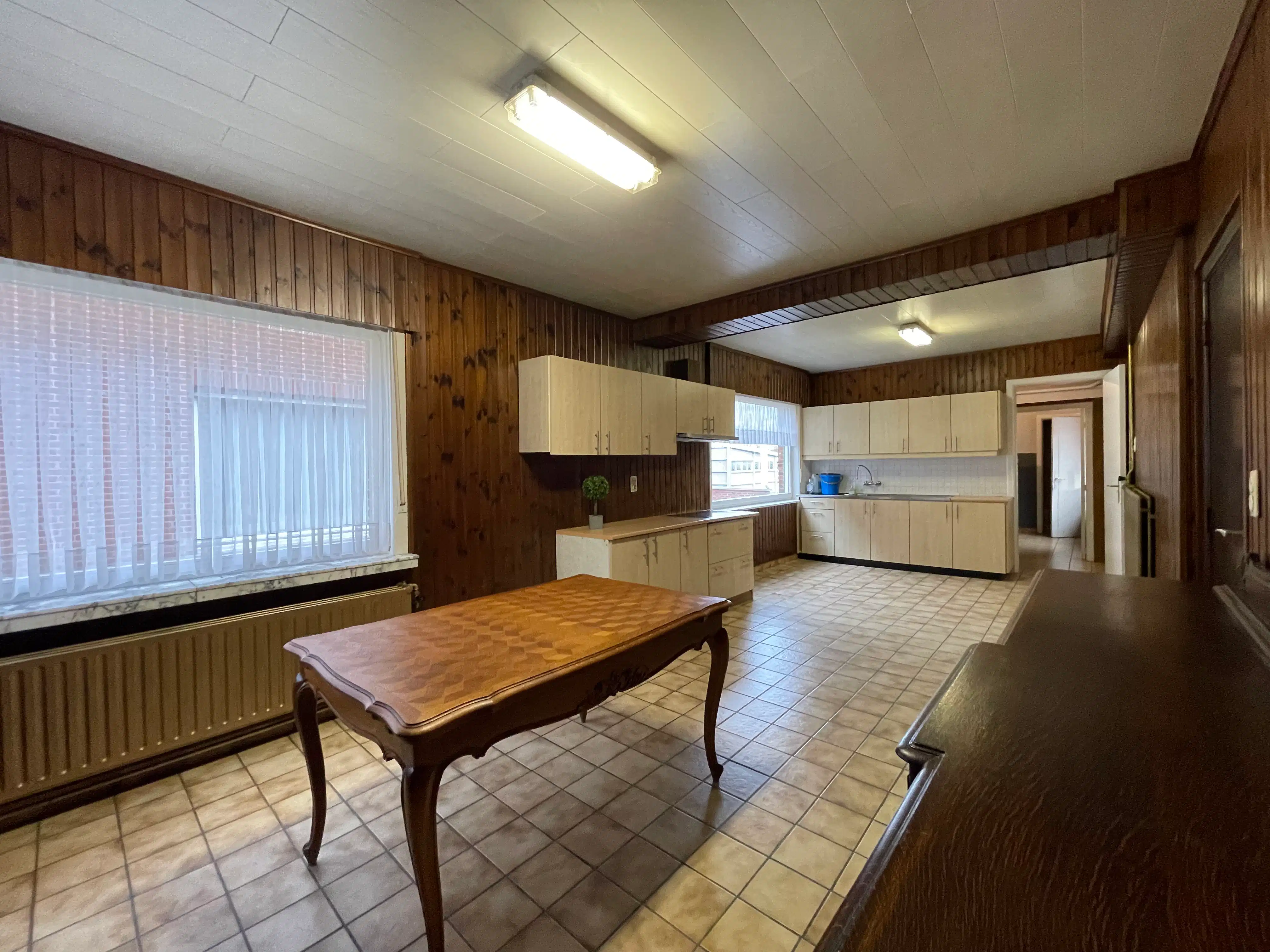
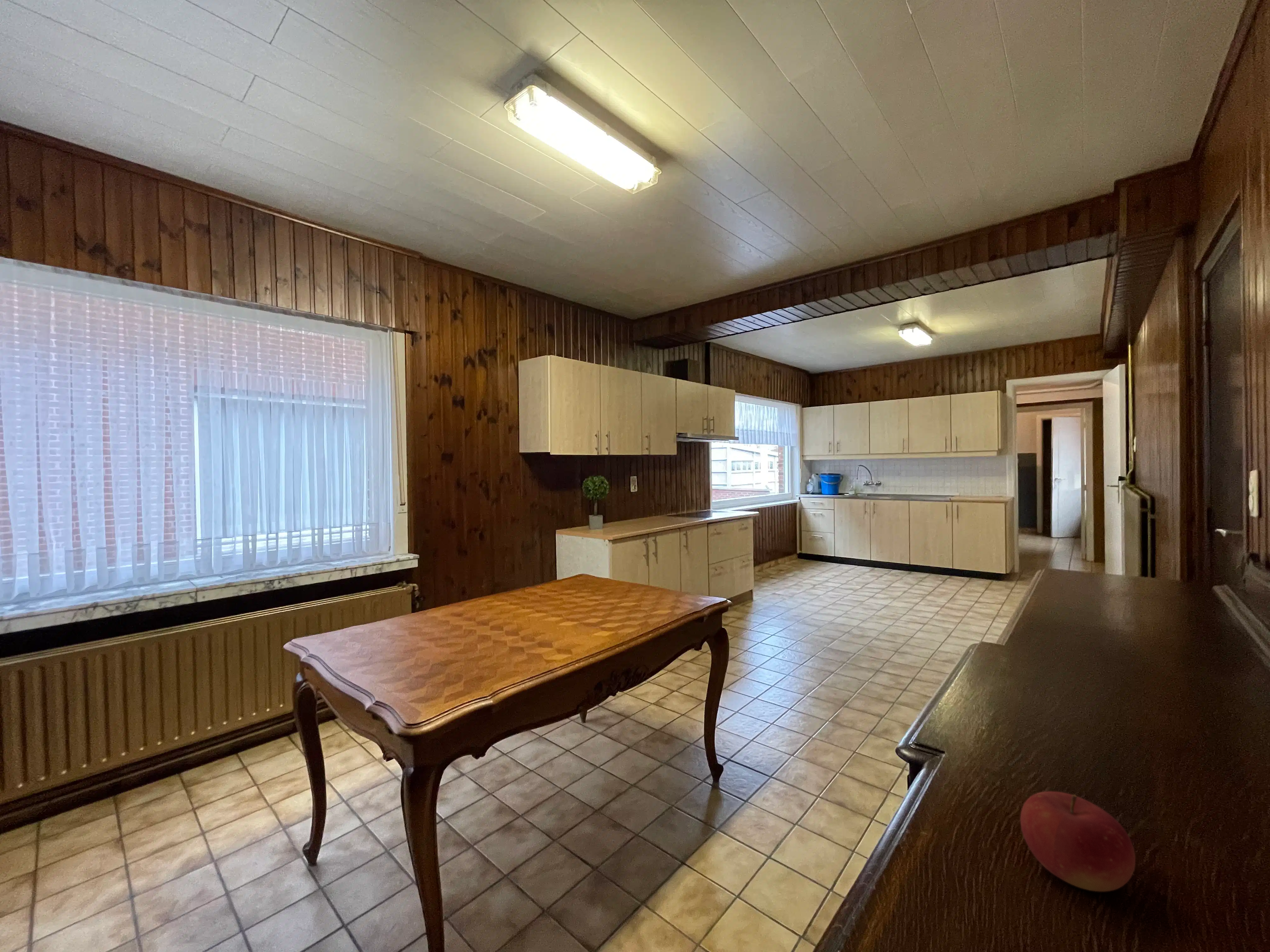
+ fruit (1074, 835)
